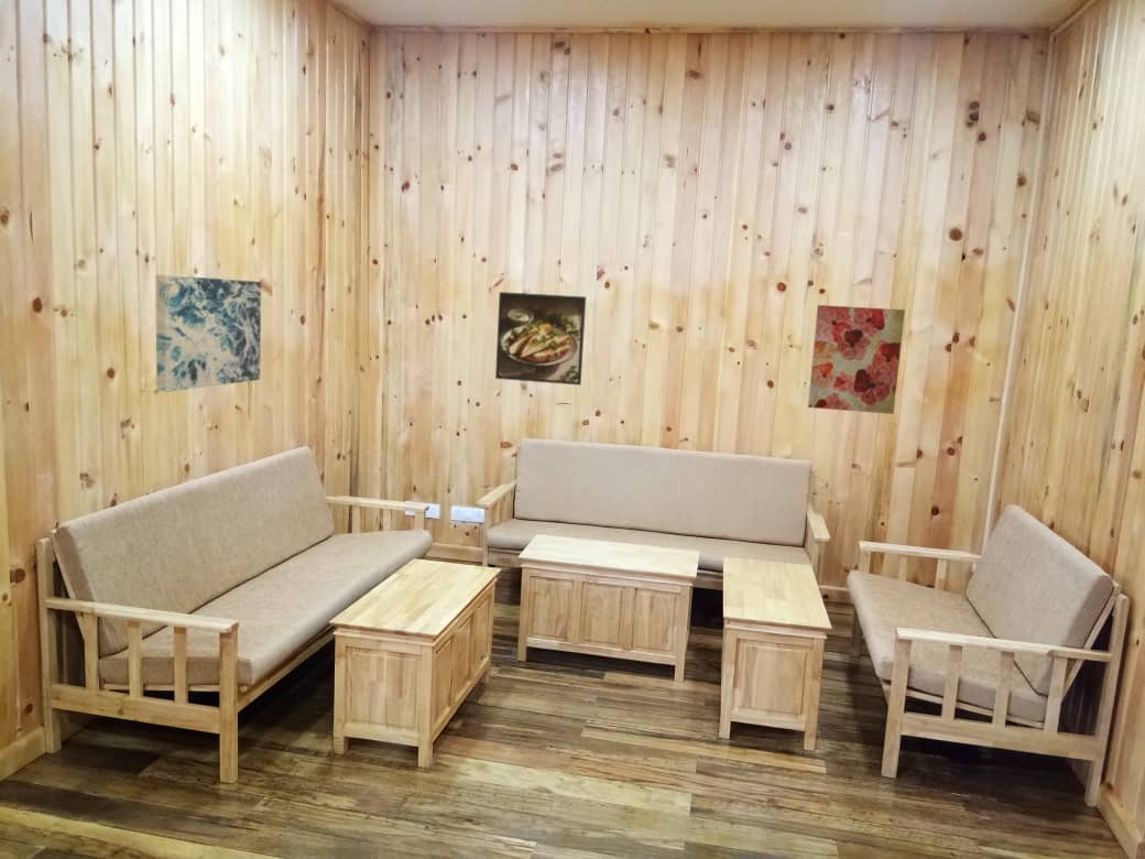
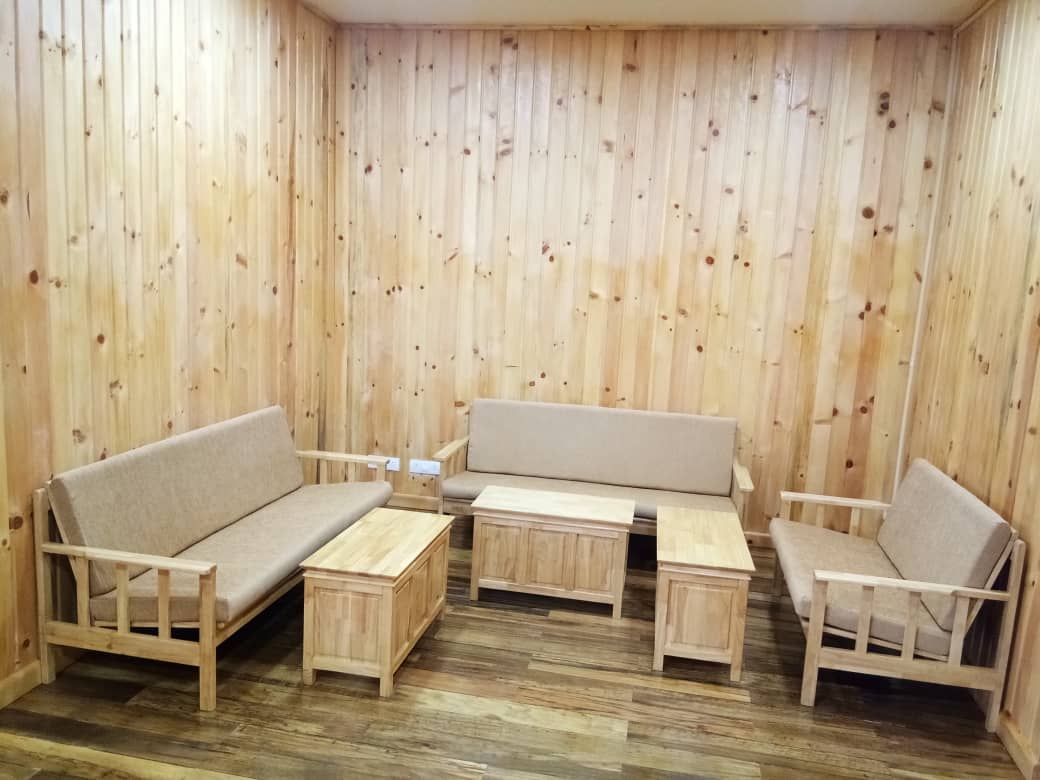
- wall art (211, 331)
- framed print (539, 338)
- wall art (855, 359)
